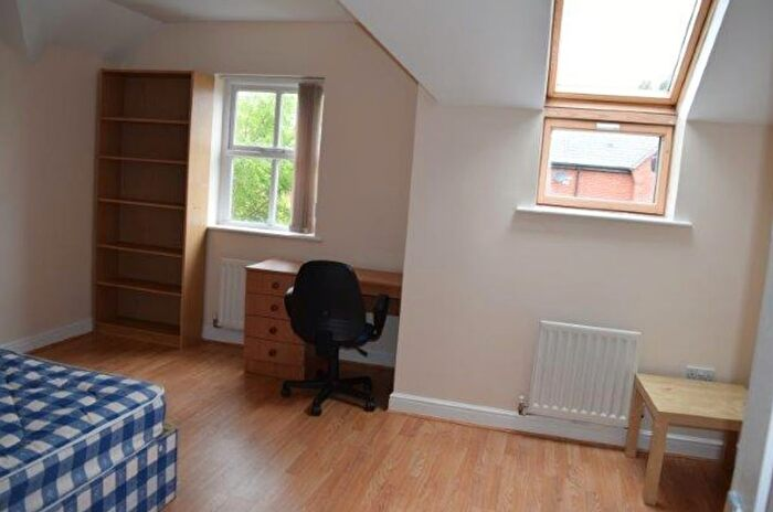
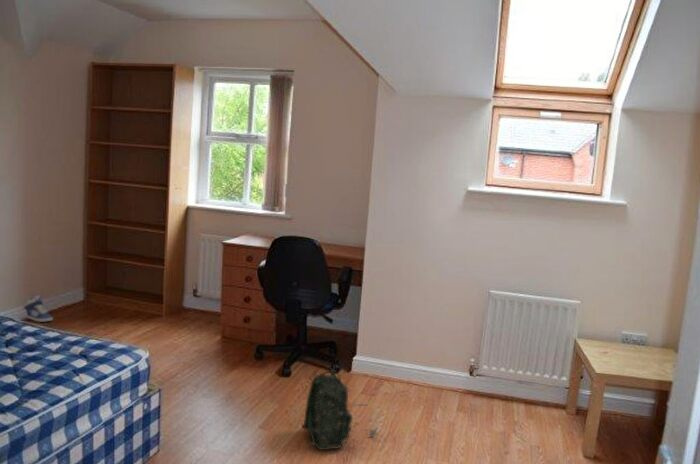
+ backpack (334, 400)
+ sneaker (39, 307)
